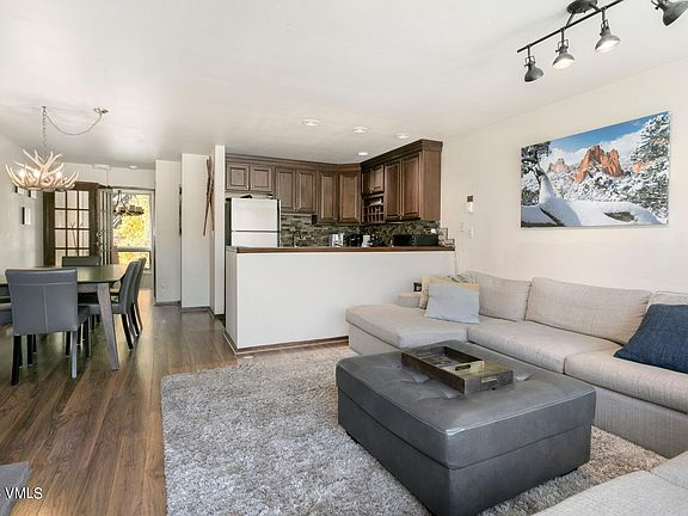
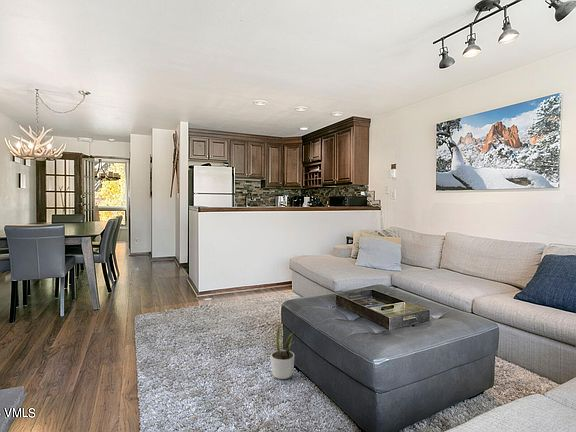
+ potted plant (283, 350)
